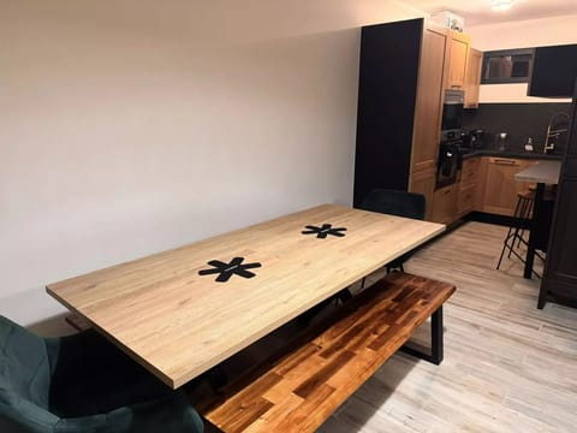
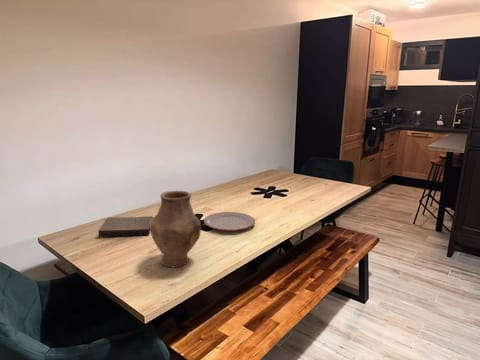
+ book (127, 225)
+ vase (175, 228)
+ plate (229, 222)
